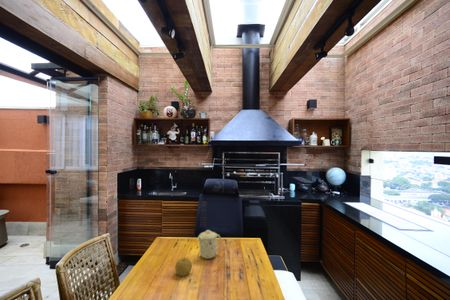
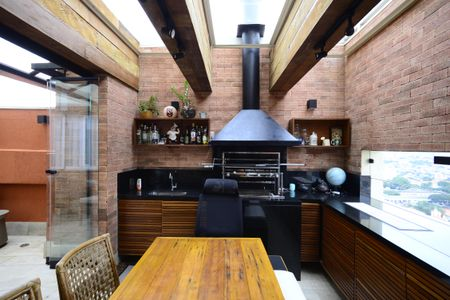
- mug (209, 243)
- fruit (183, 266)
